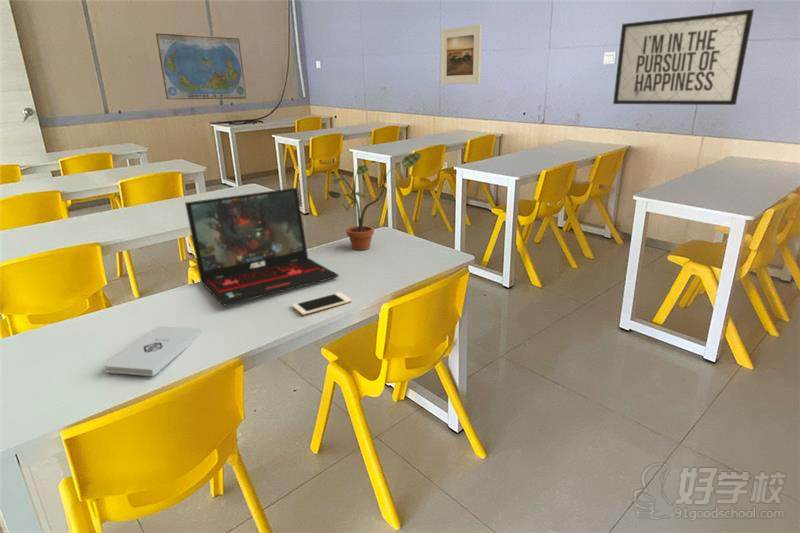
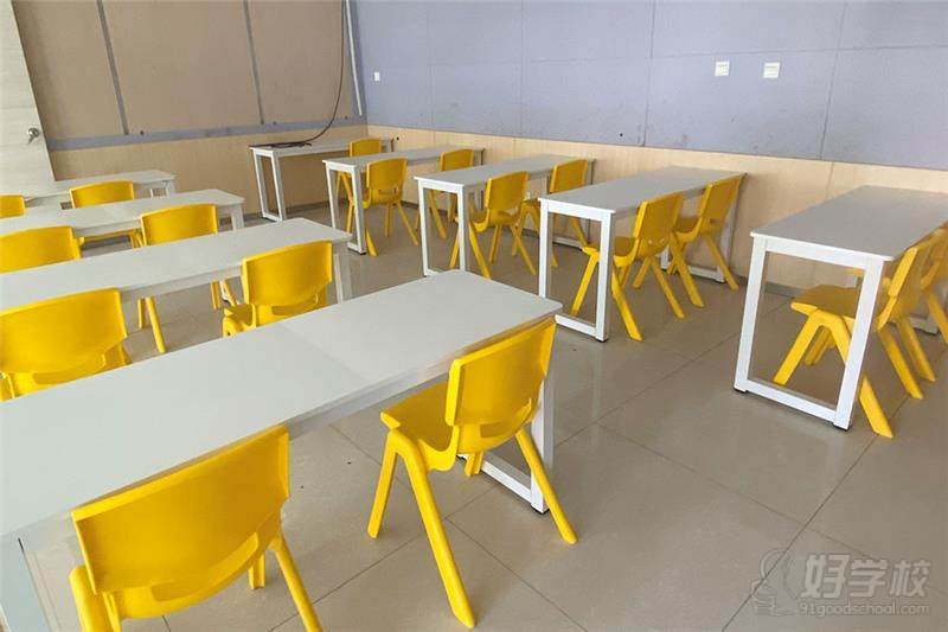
- laptop (263, 241)
- cell phone (322, 303)
- potted plant (369, 203)
- notepad (155, 349)
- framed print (460, 56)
- world map (204, 68)
- mirror (675, 62)
